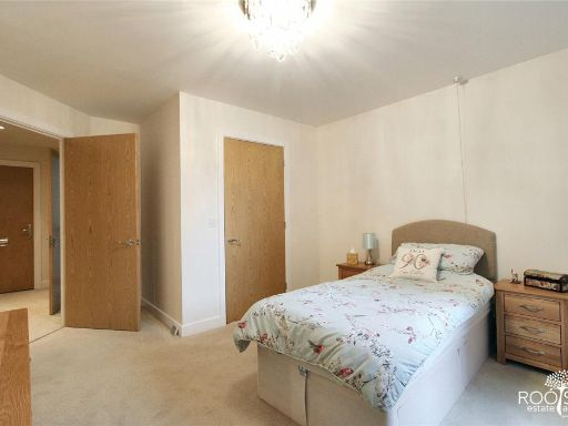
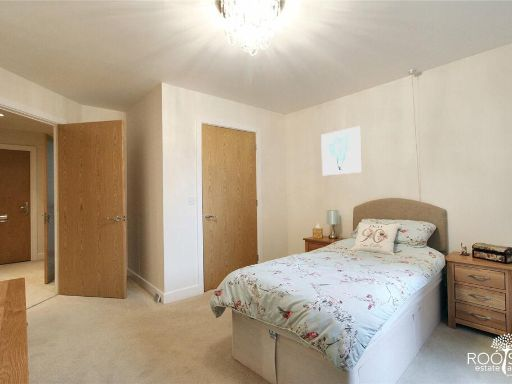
+ wall art (340, 152)
